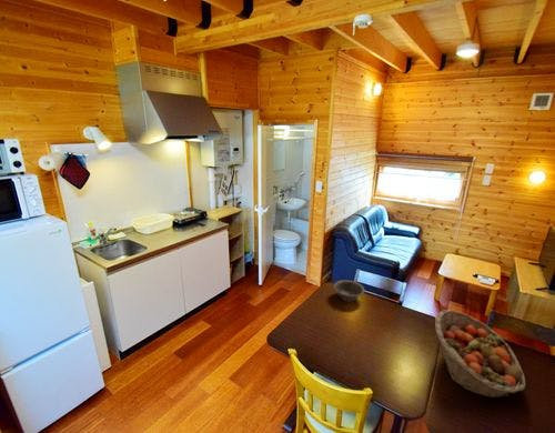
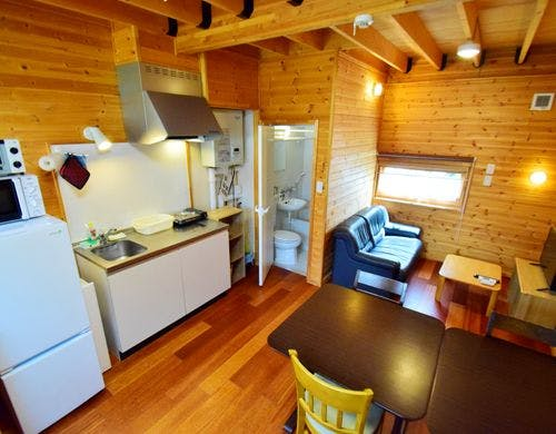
- fruit basket (475, 351)
- decorative bowl (347, 292)
